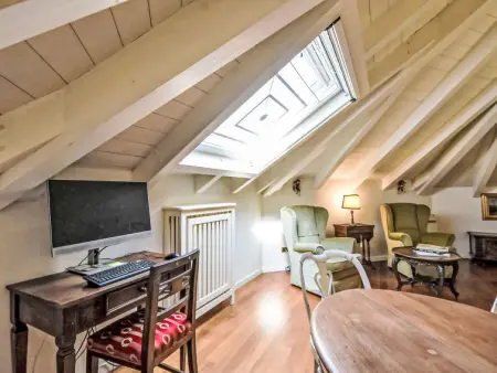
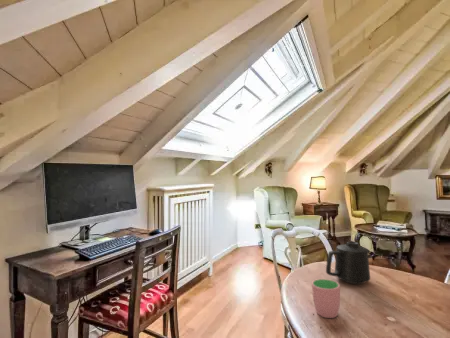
+ mug (349, 262)
+ cup (328, 296)
